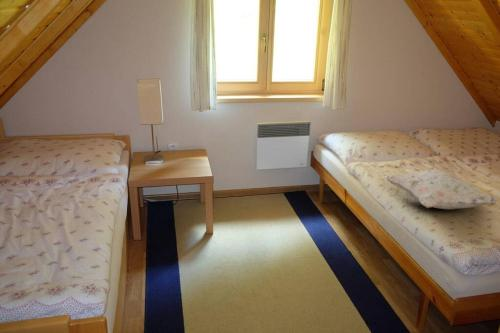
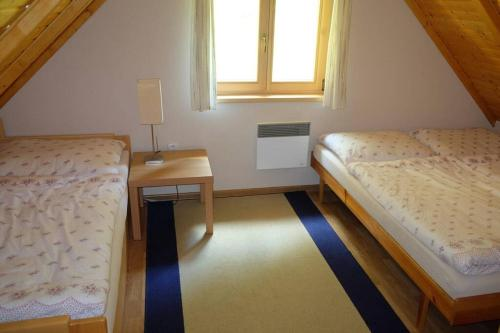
- decorative pillow (438, 189)
